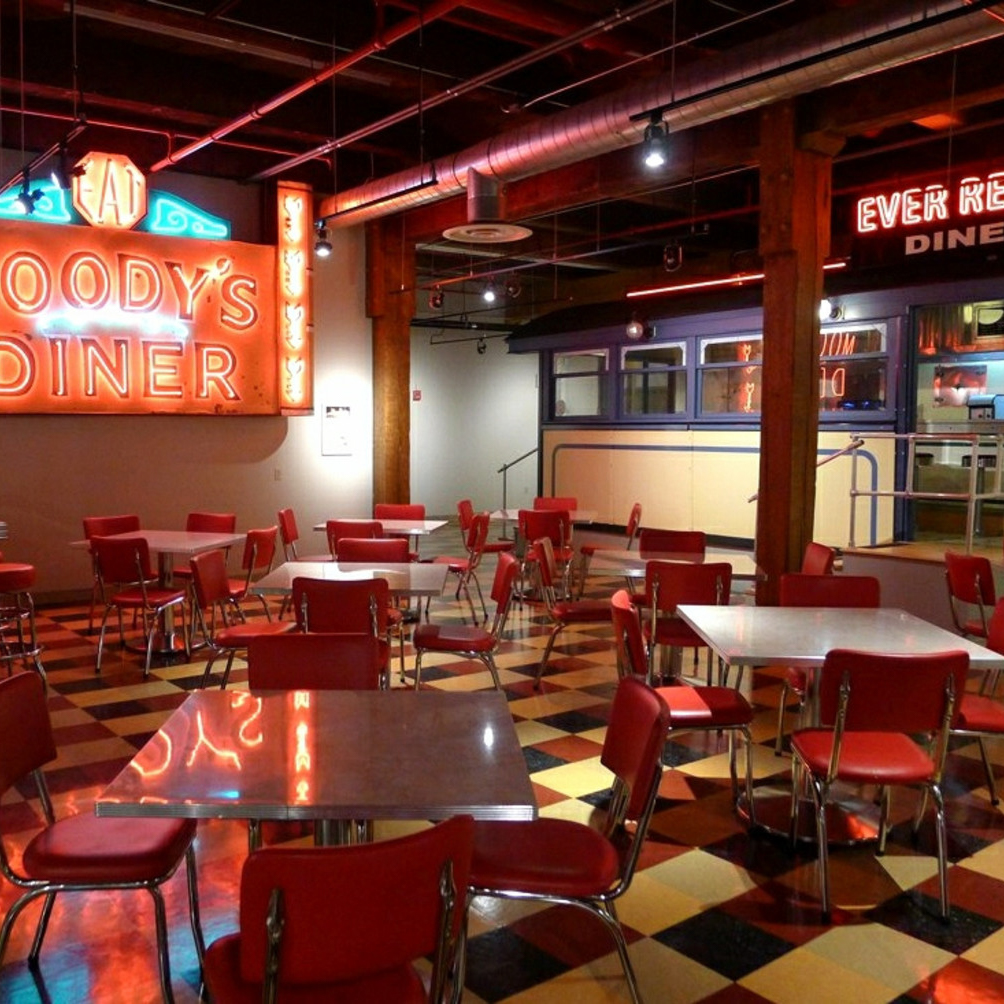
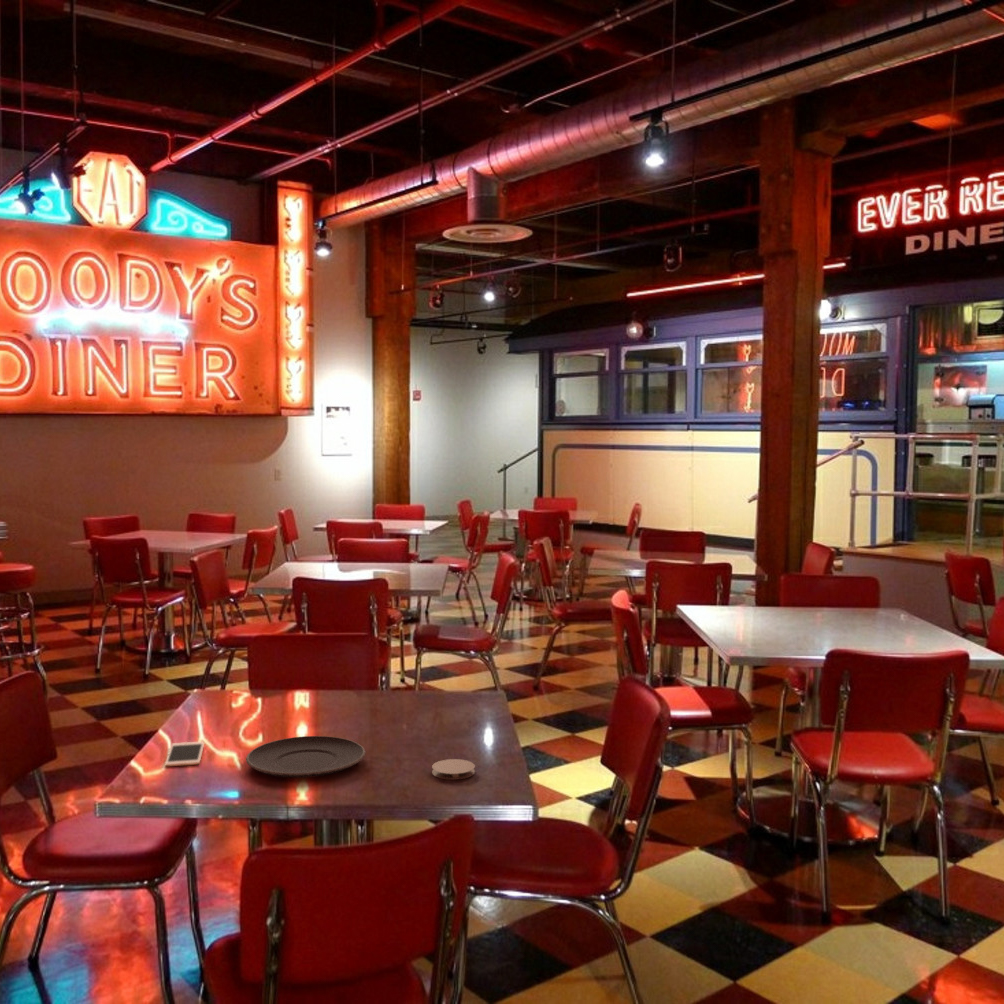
+ cell phone (185, 753)
+ plate (306, 758)
+ coaster (453, 769)
